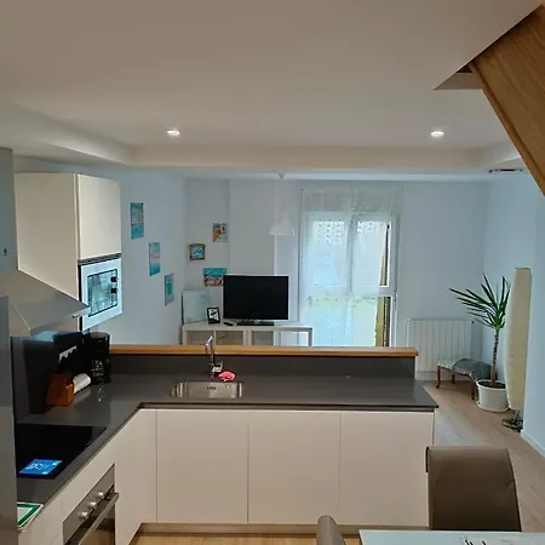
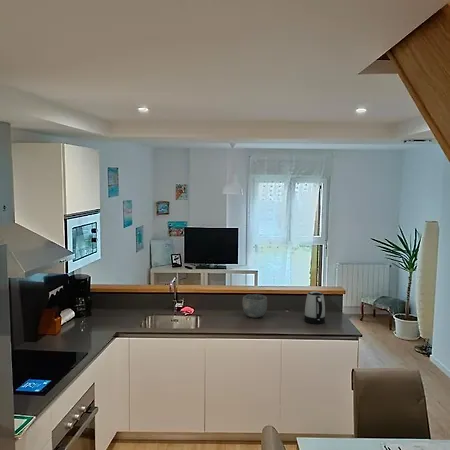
+ bowl (254, 306)
+ kettle (316, 307)
